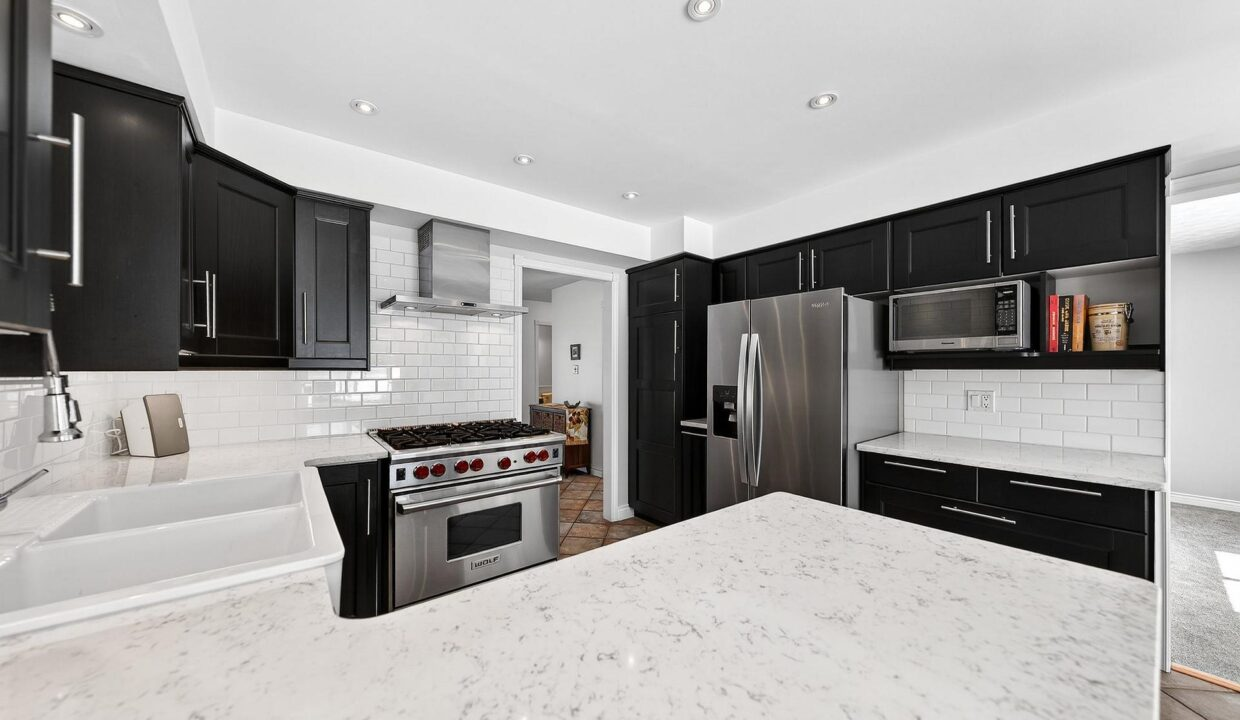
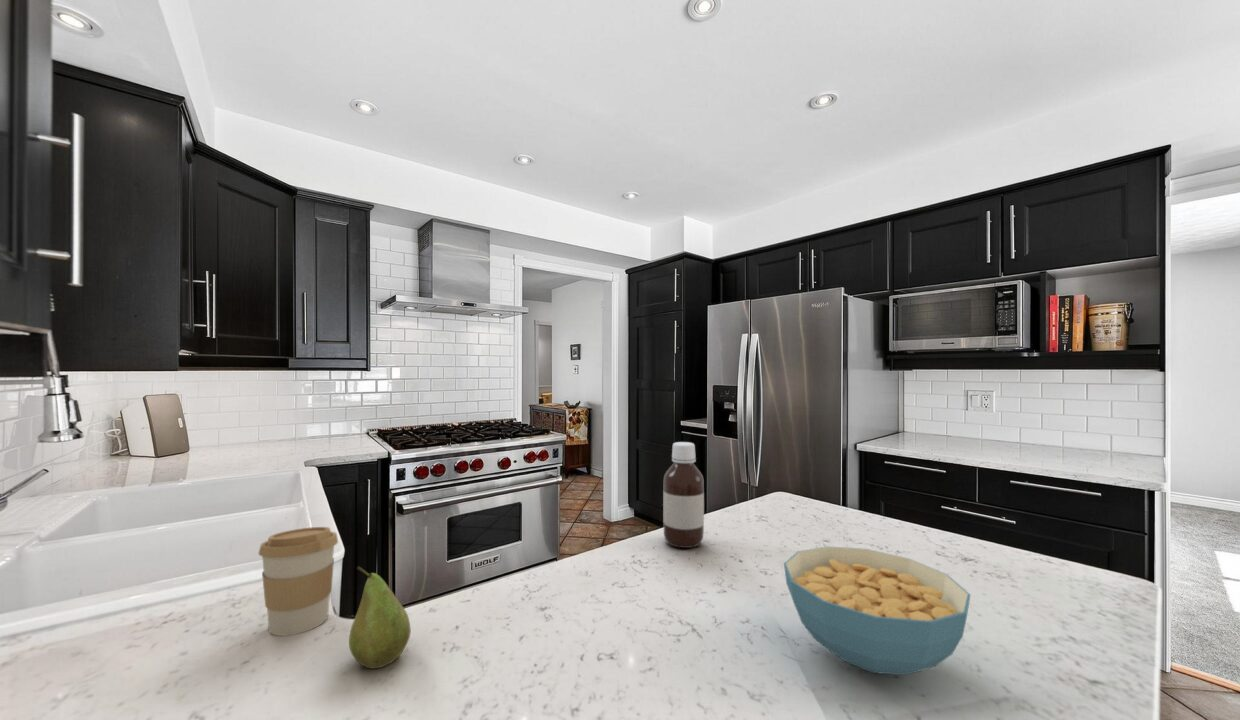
+ fruit (380, 611)
+ coffee cup (299, 575)
+ bottle (683, 493)
+ cereal bowl (870, 617)
